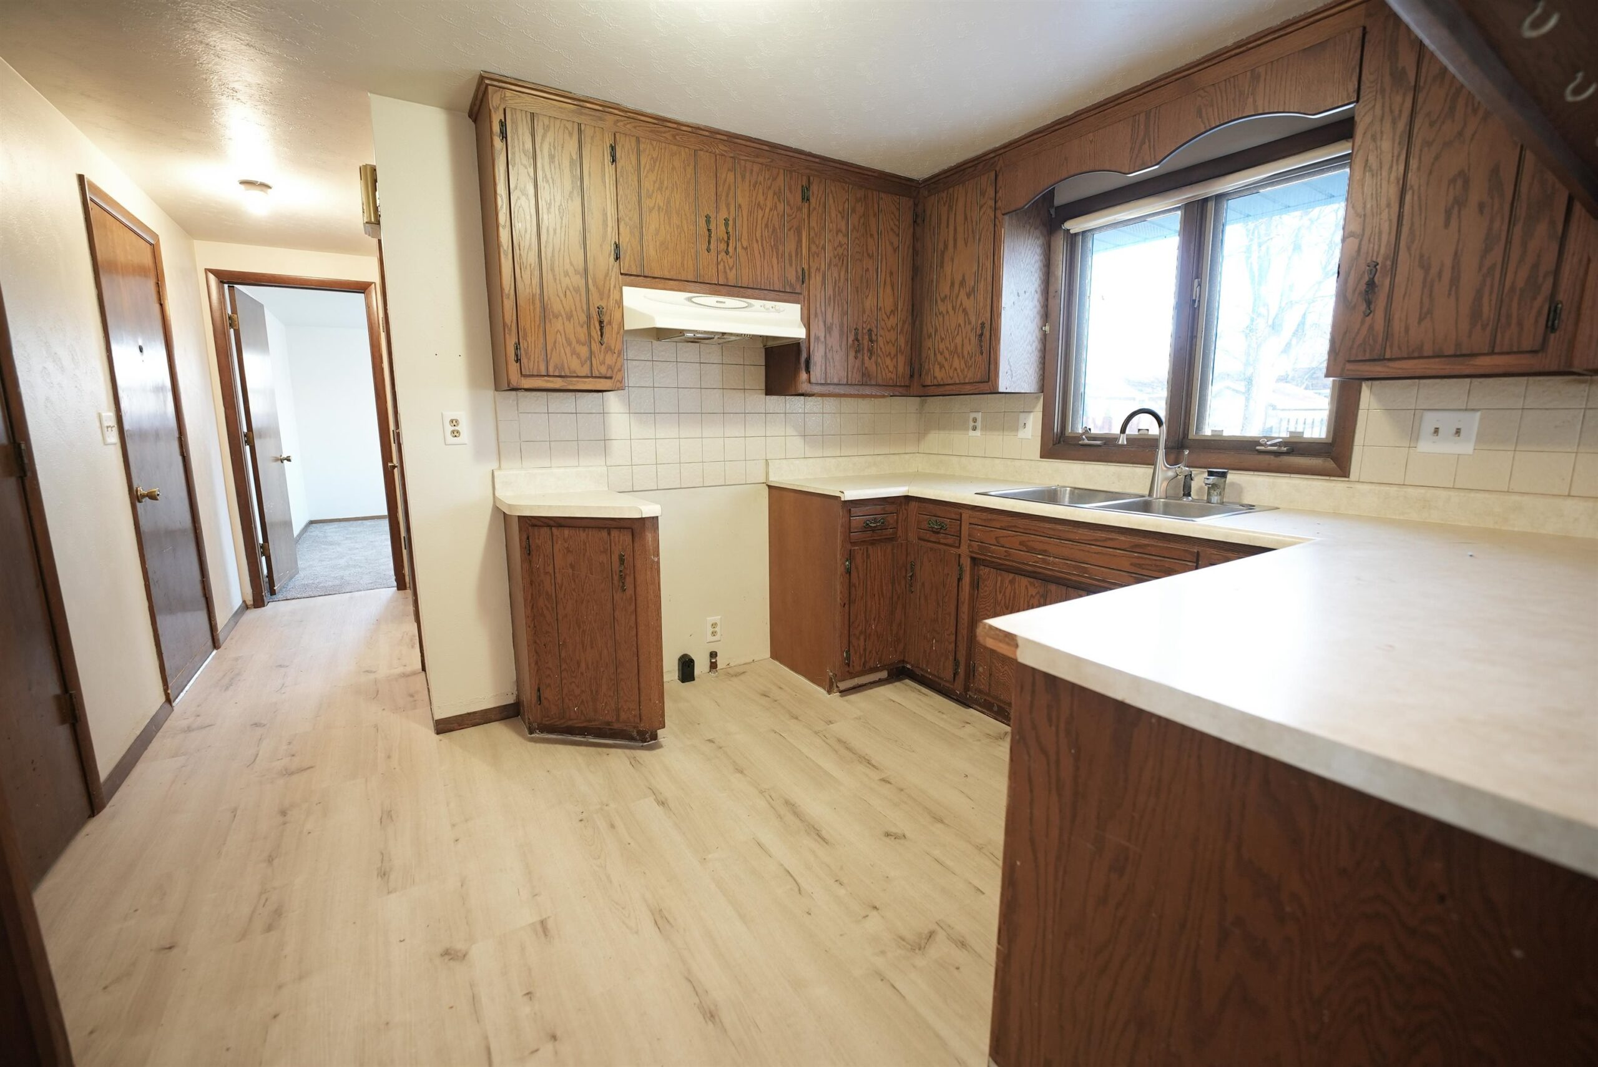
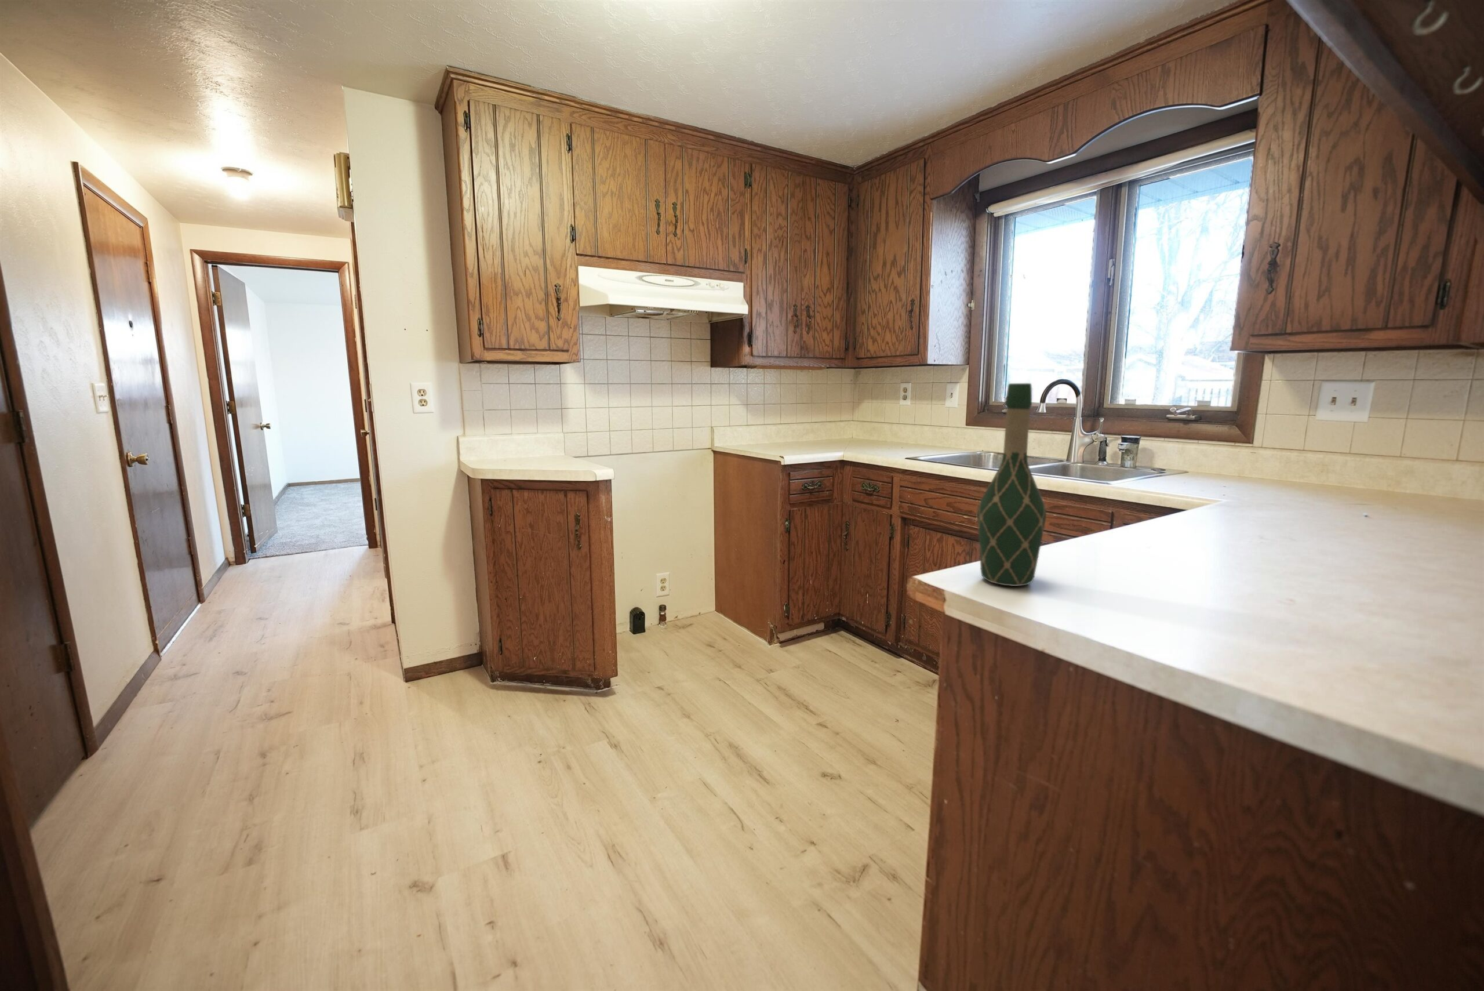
+ wine bottle (1013, 484)
